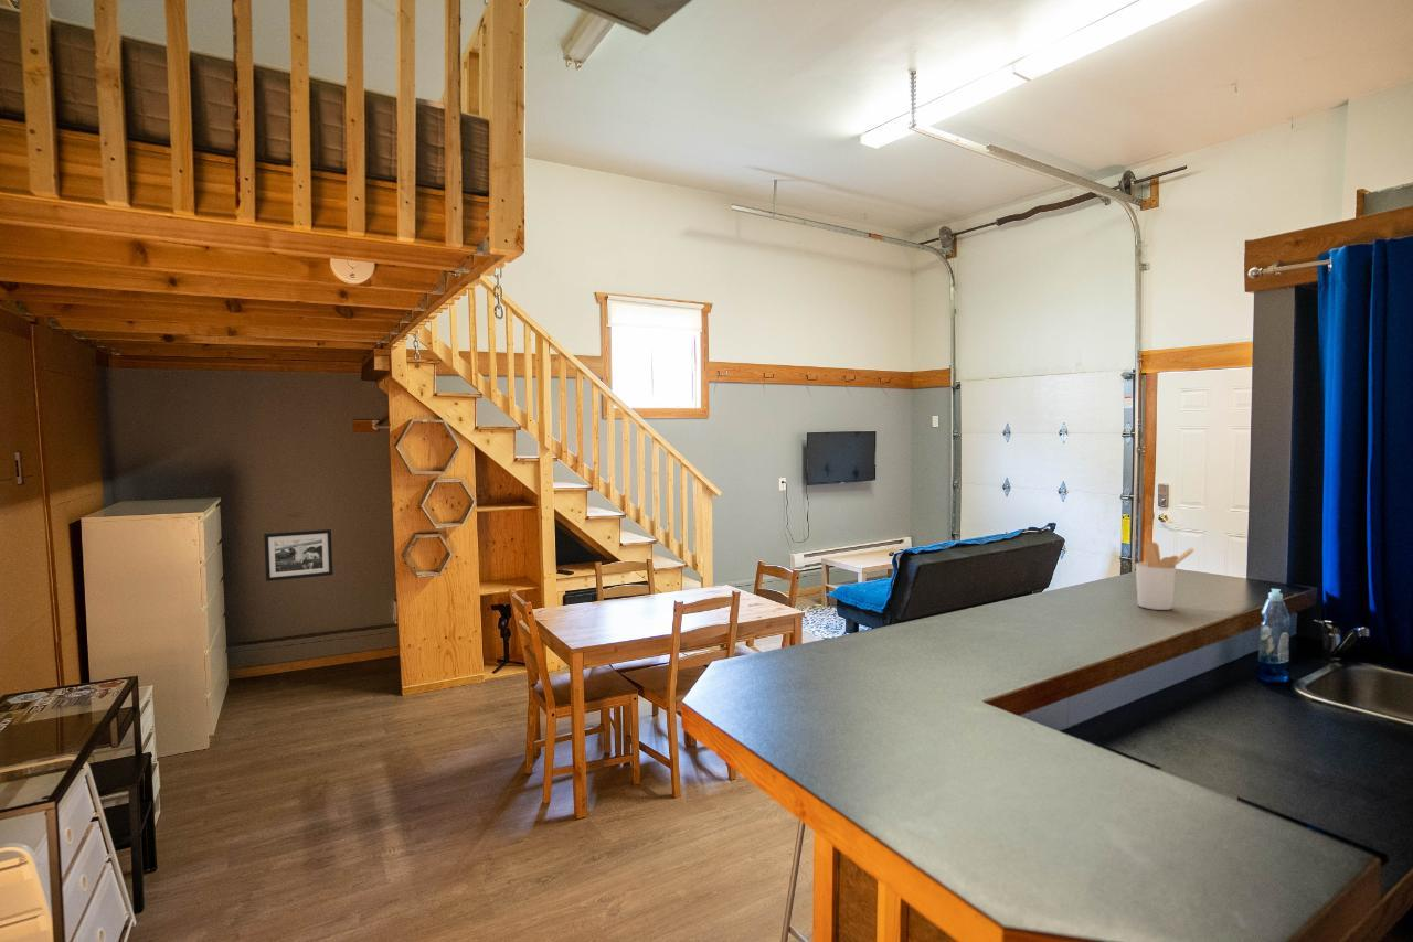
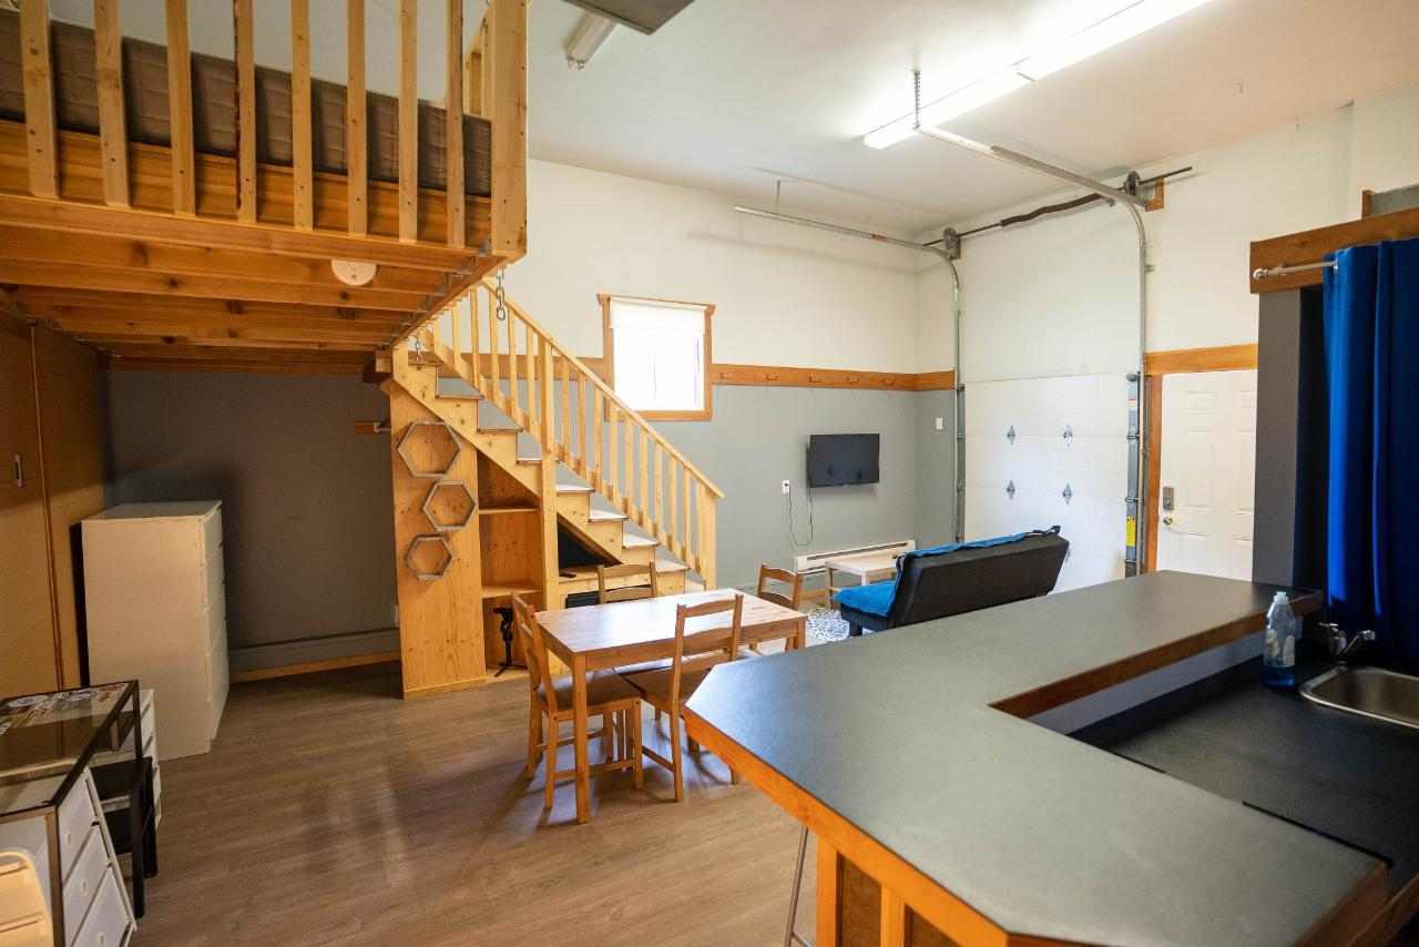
- picture frame (299, 554)
- utensil holder (1165, 576)
